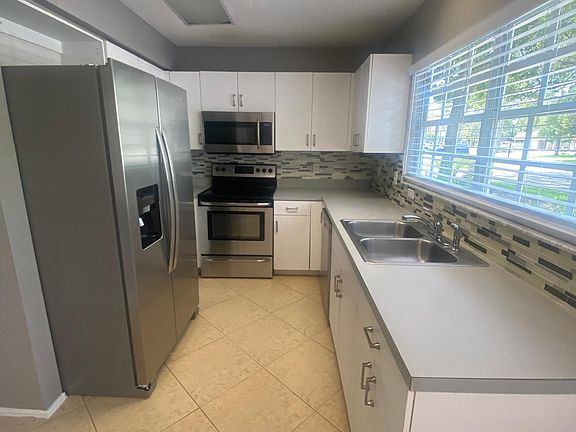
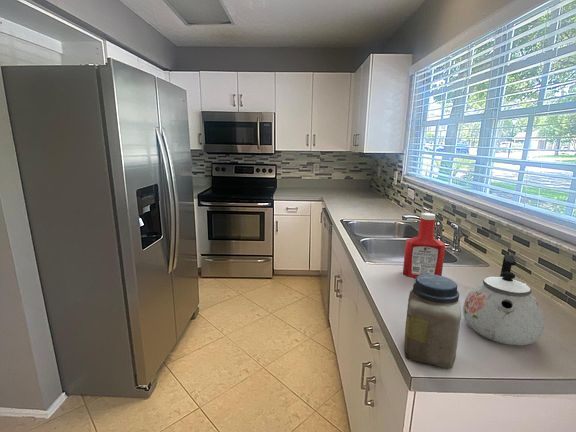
+ kettle (504, 296)
+ soap bottle (424, 245)
+ jar (431, 317)
